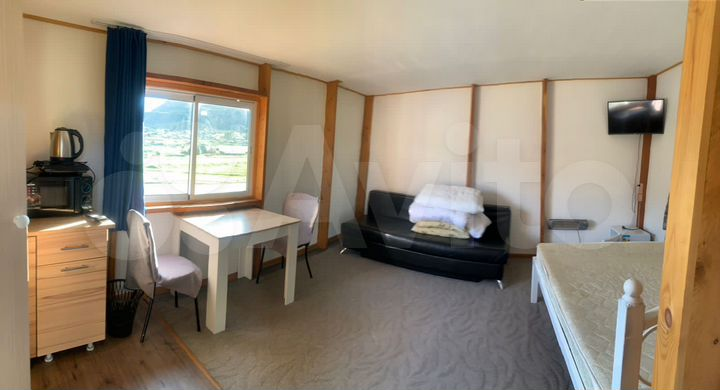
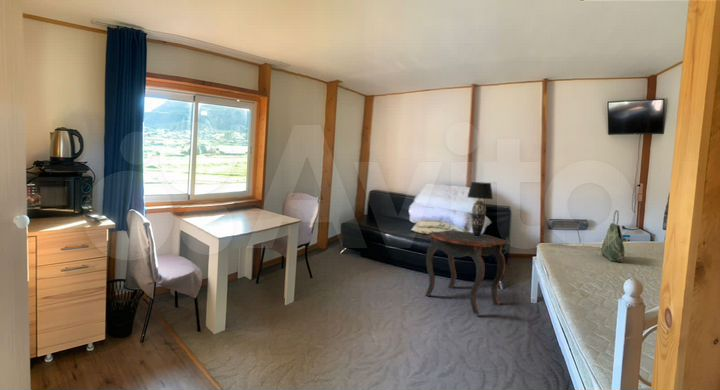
+ tote bag (613, 234)
+ table lamp (478, 209)
+ side table (455, 269)
